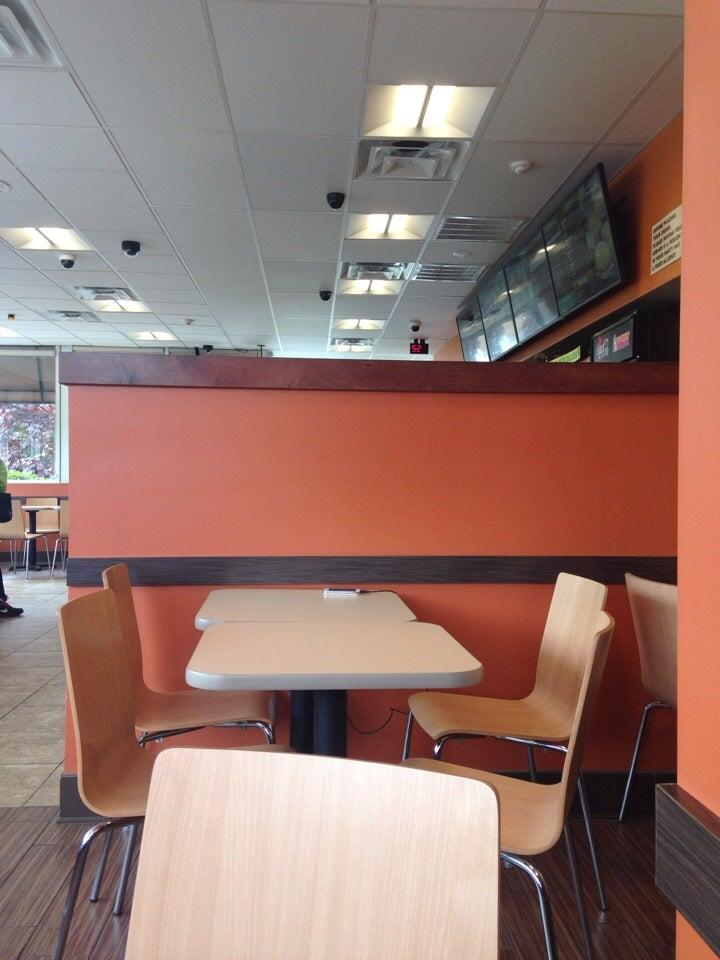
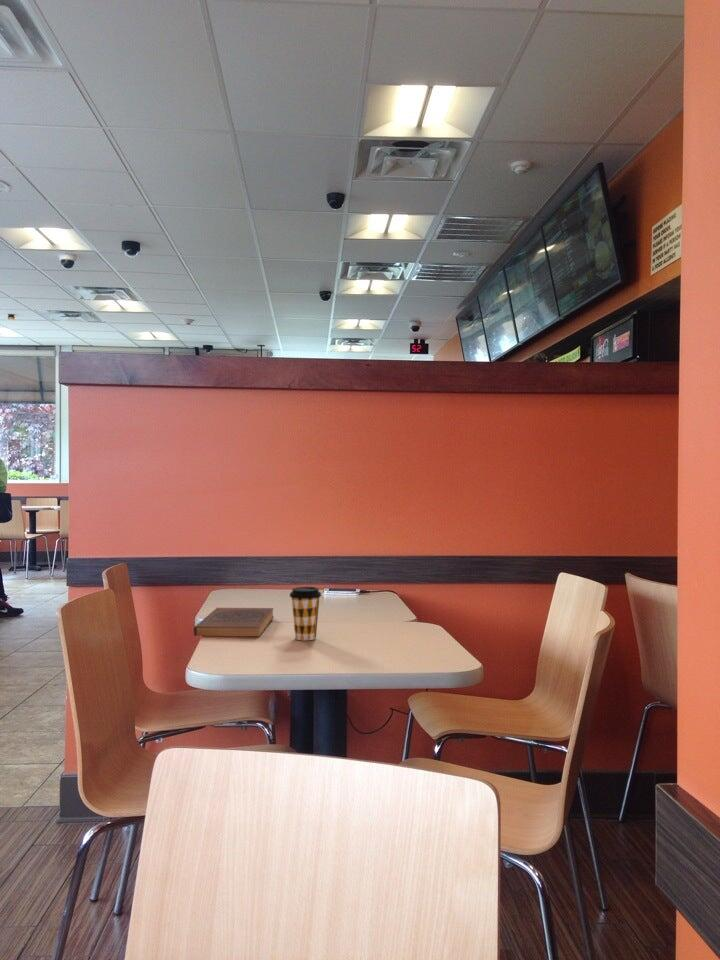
+ book (236, 621)
+ coffee cup (305, 613)
